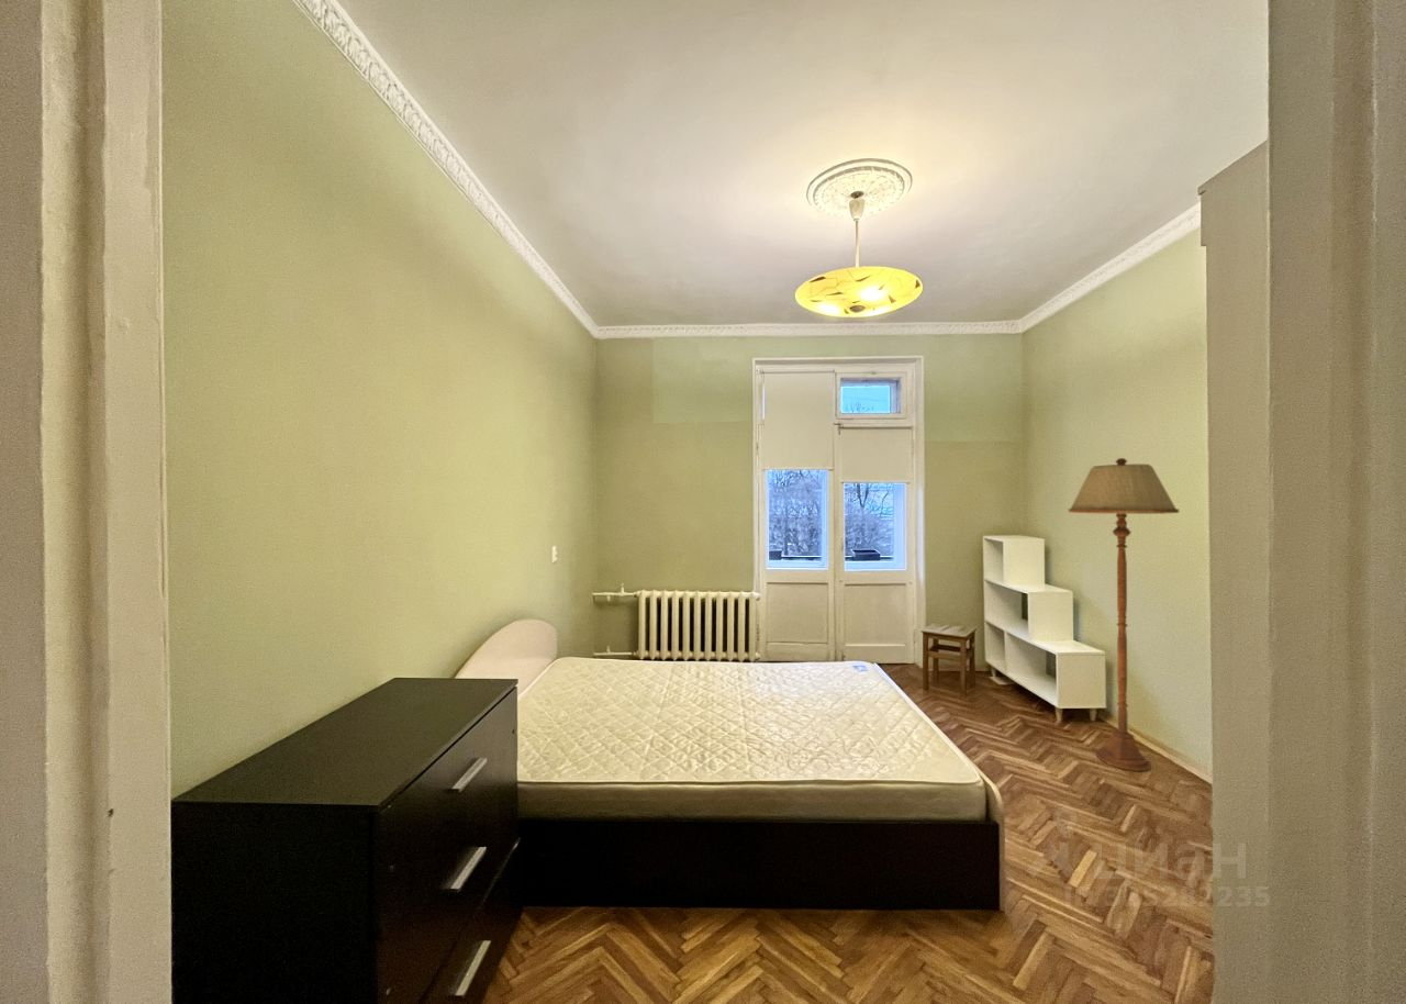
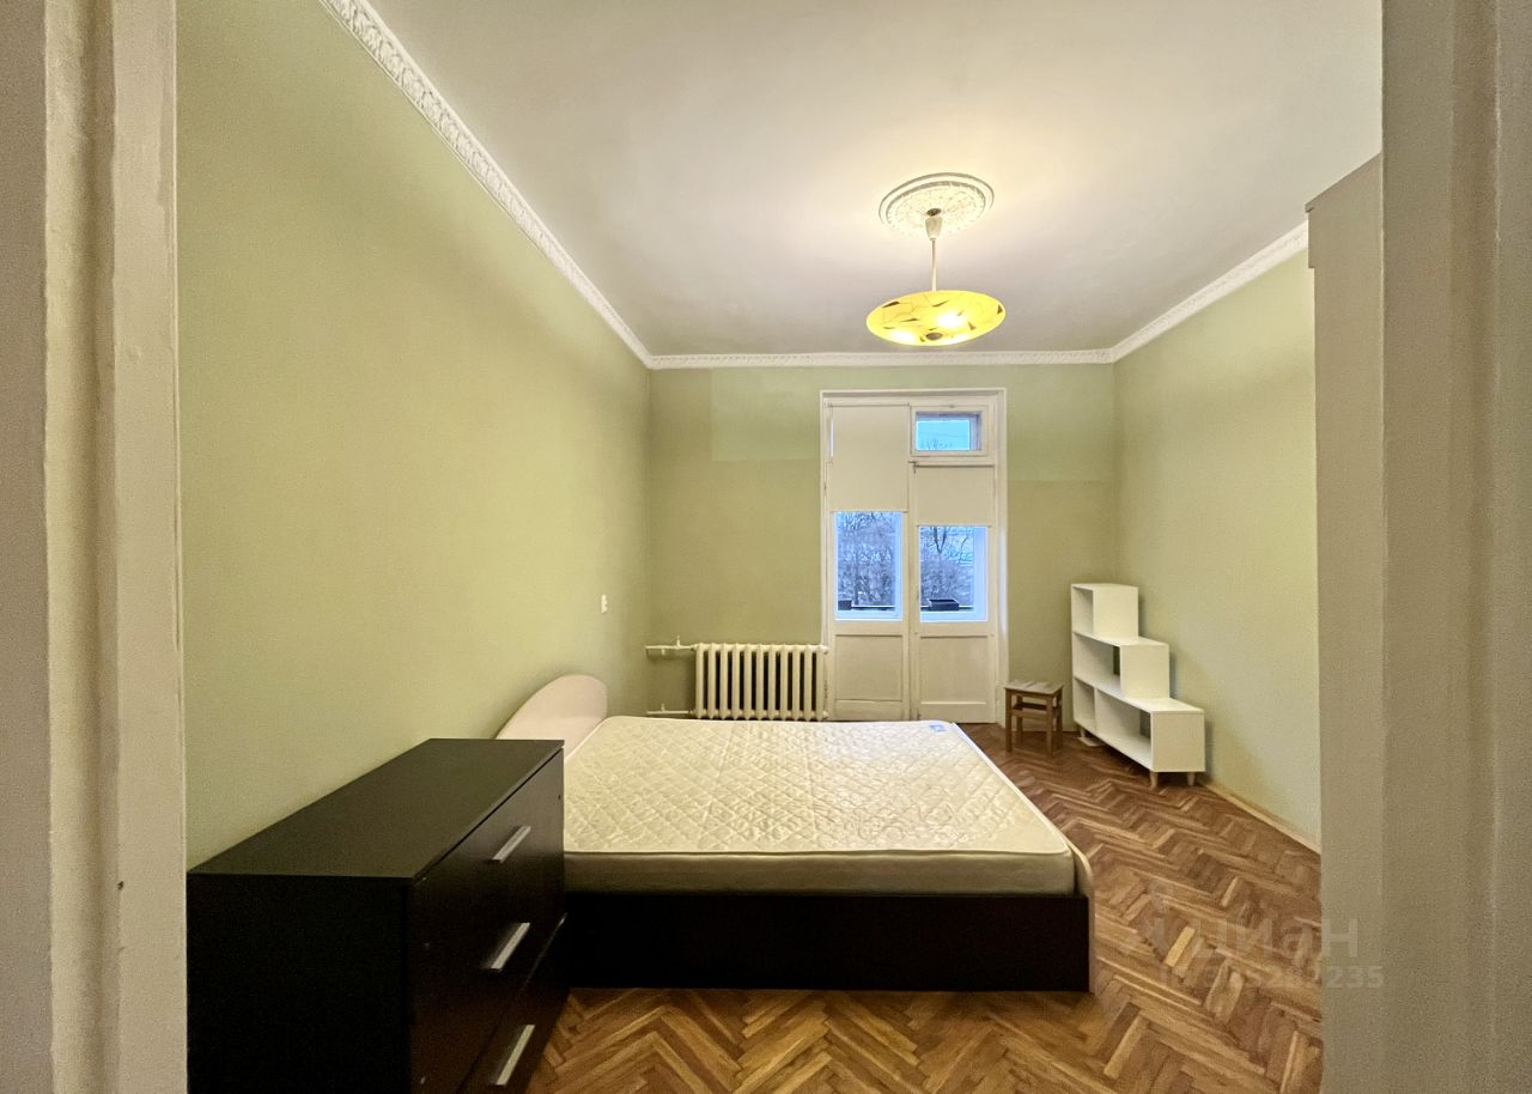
- floor lamp (1120, 609)
